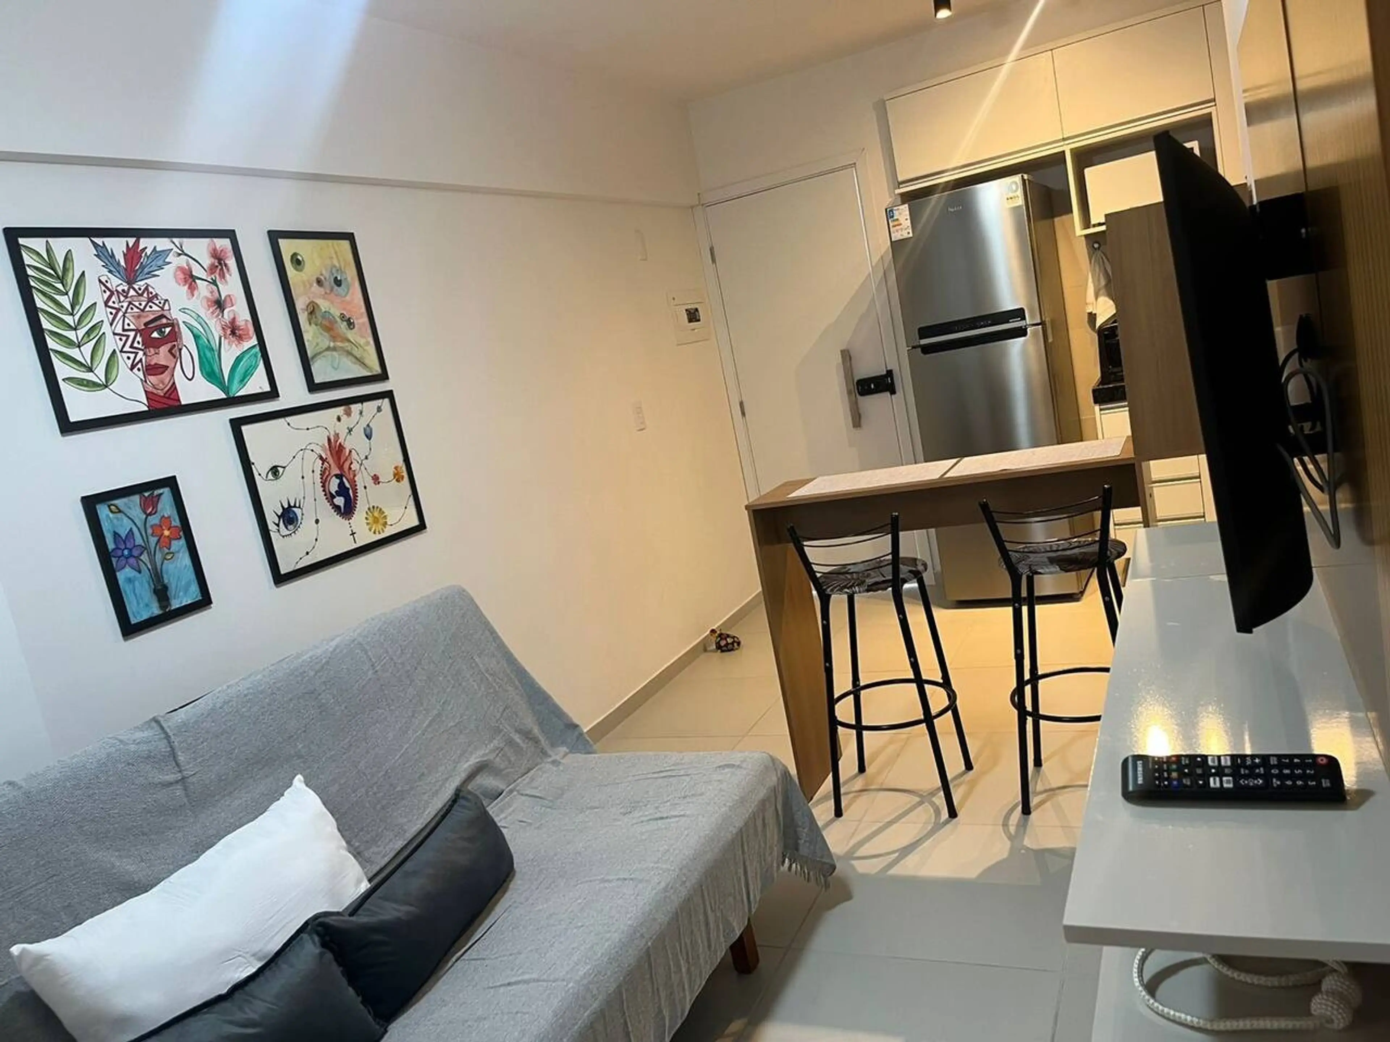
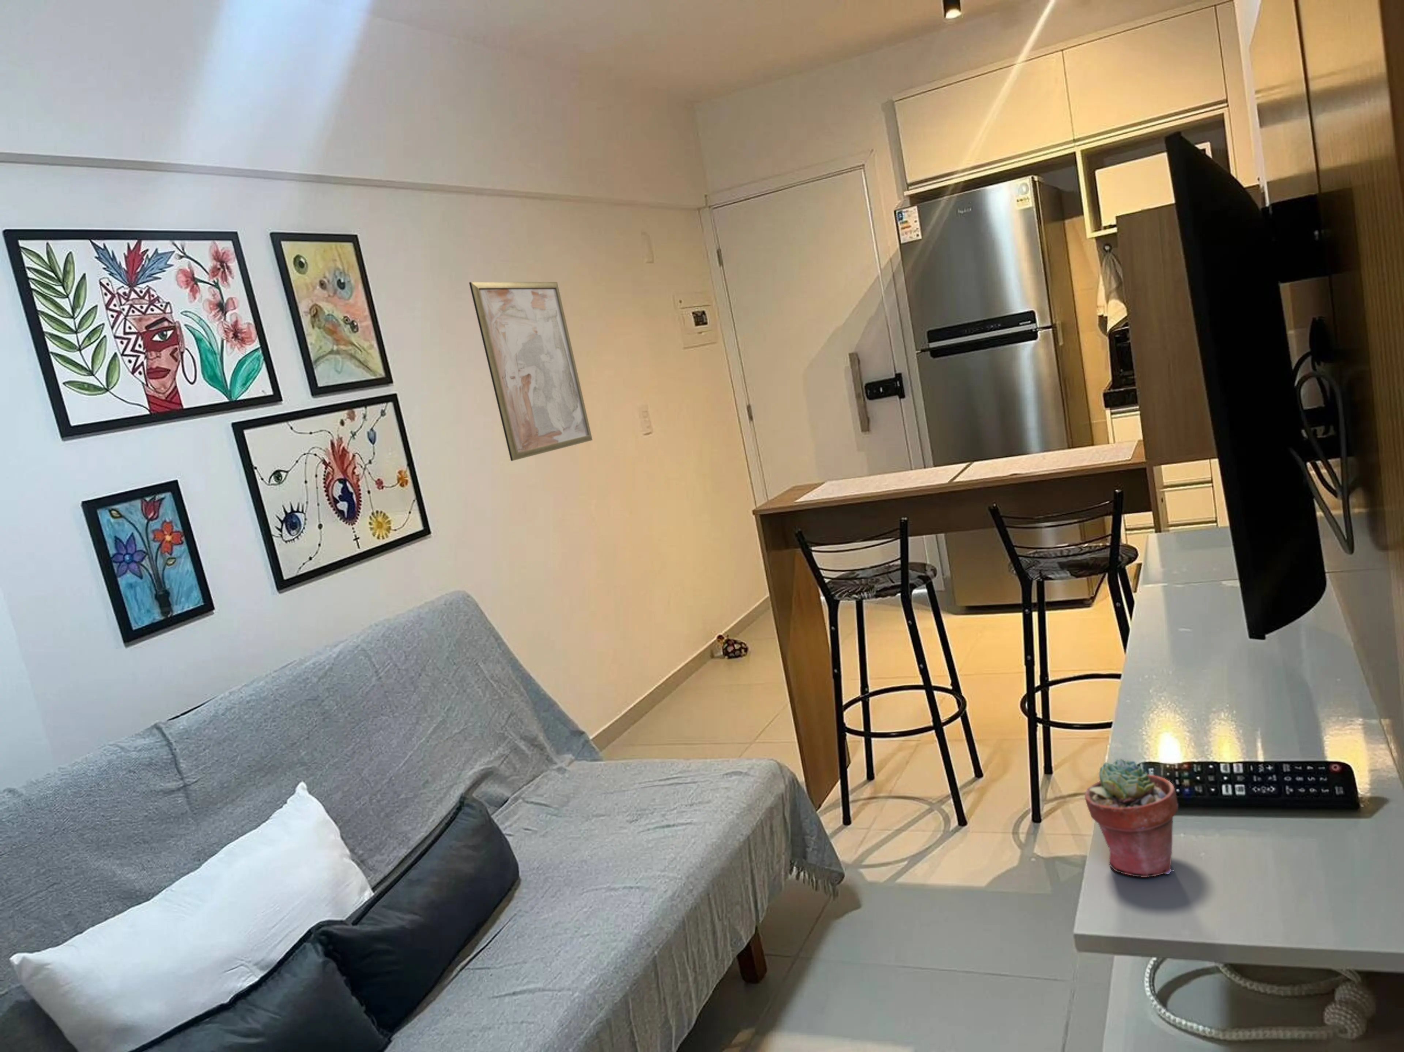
+ potted succulent (1132, 811)
+ wall art (536, 367)
